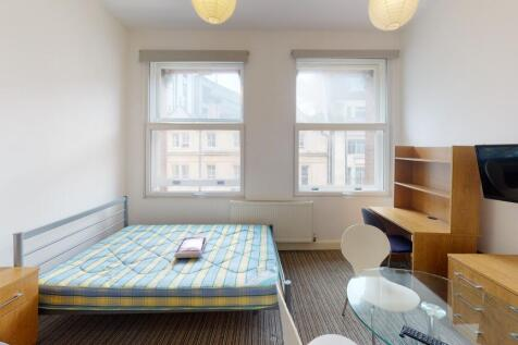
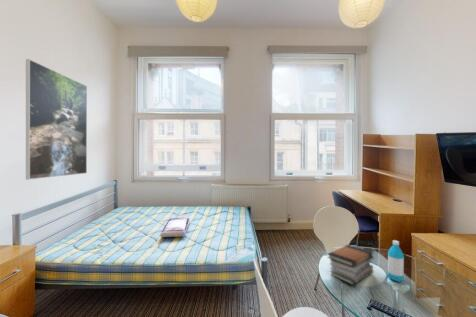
+ water bottle (395, 260)
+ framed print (61, 125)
+ book stack (350, 263)
